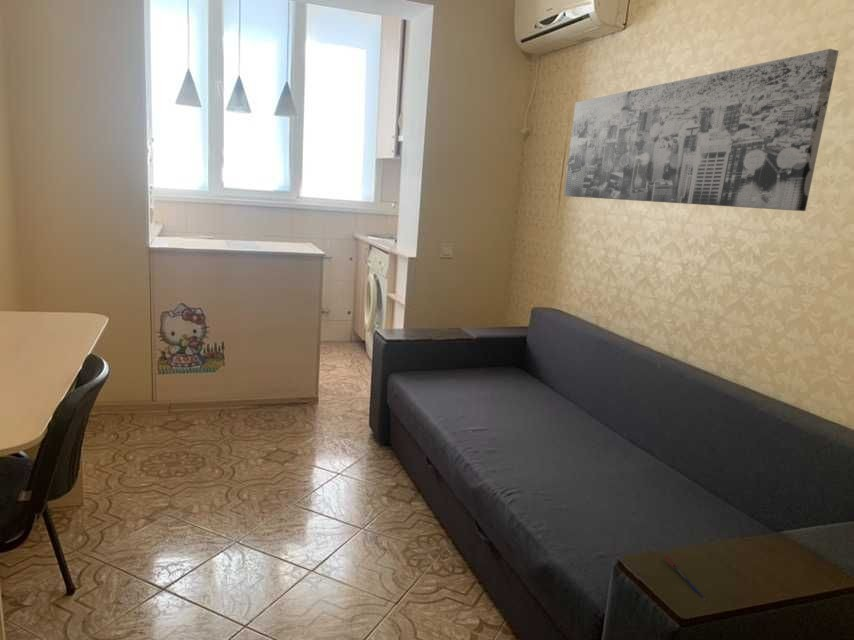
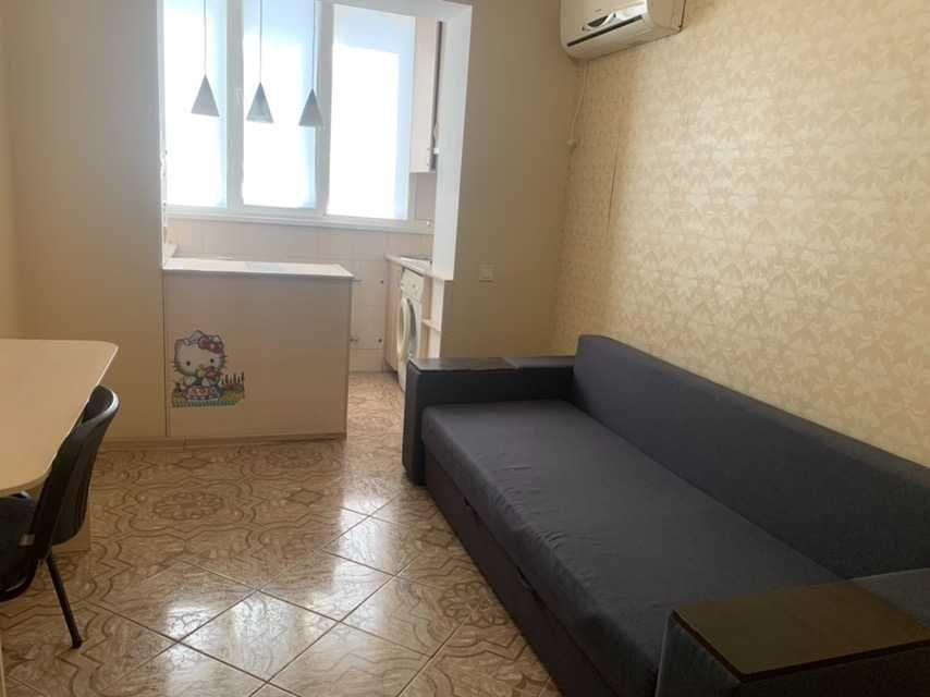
- wall art (662, 143)
- pen (684, 577)
